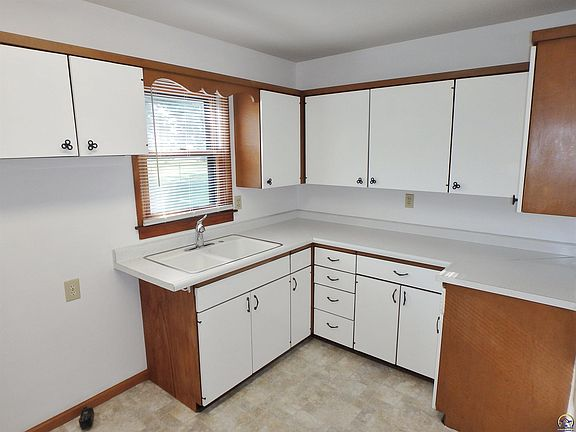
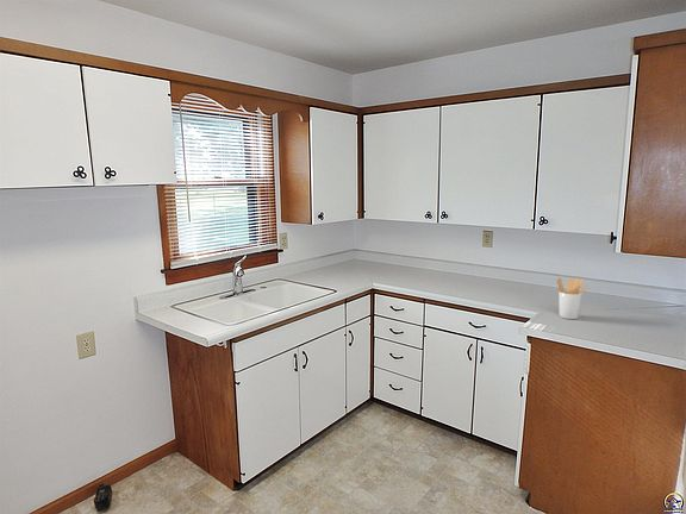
+ utensil holder (570, 296)
